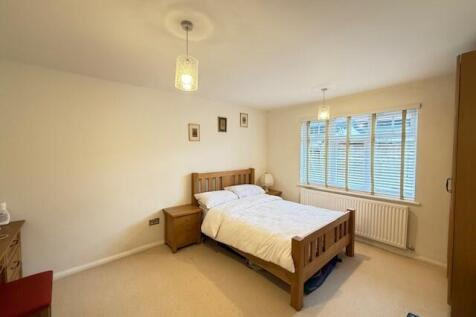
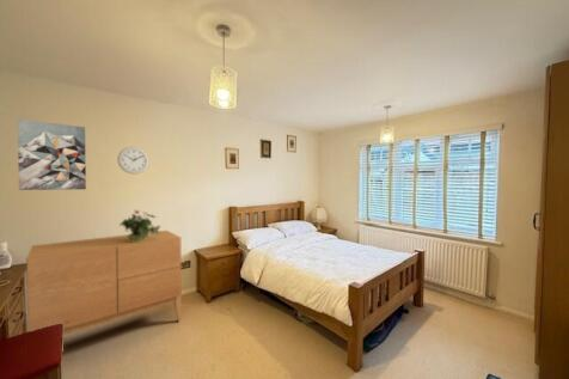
+ sideboard (112, 287)
+ potted plant (140, 224)
+ wall art (54, 157)
+ wall clock (134, 160)
